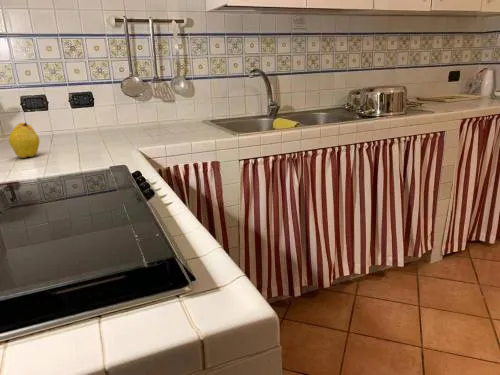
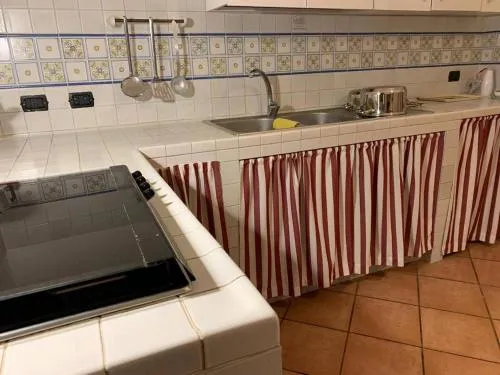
- fruit (24, 139)
